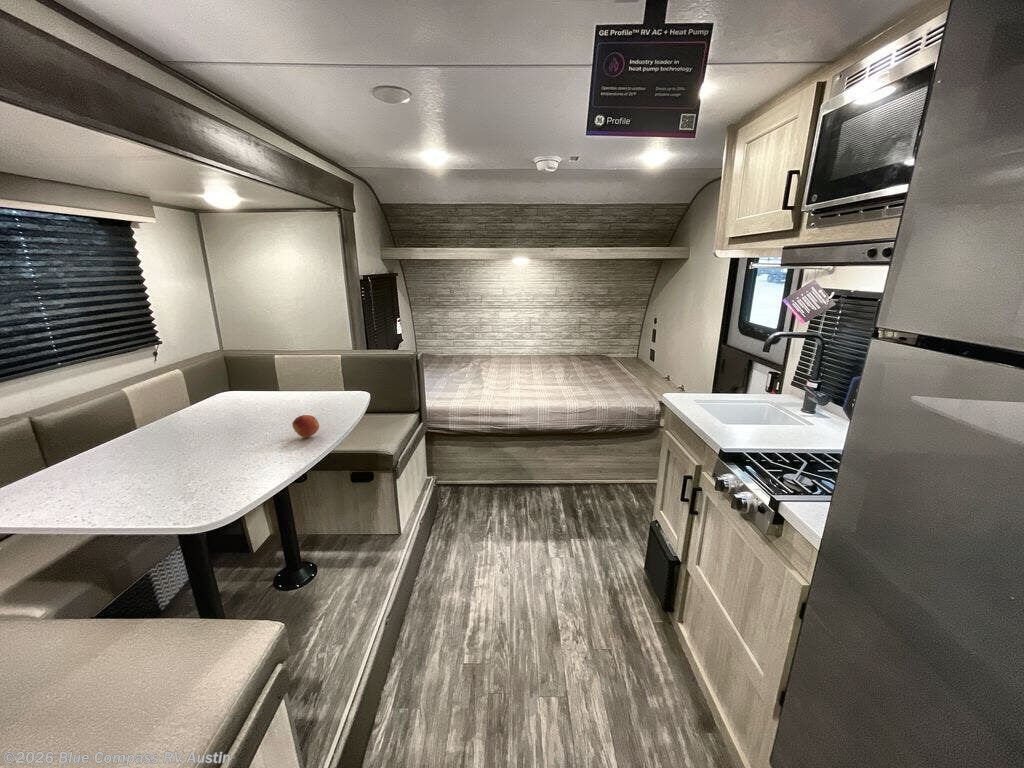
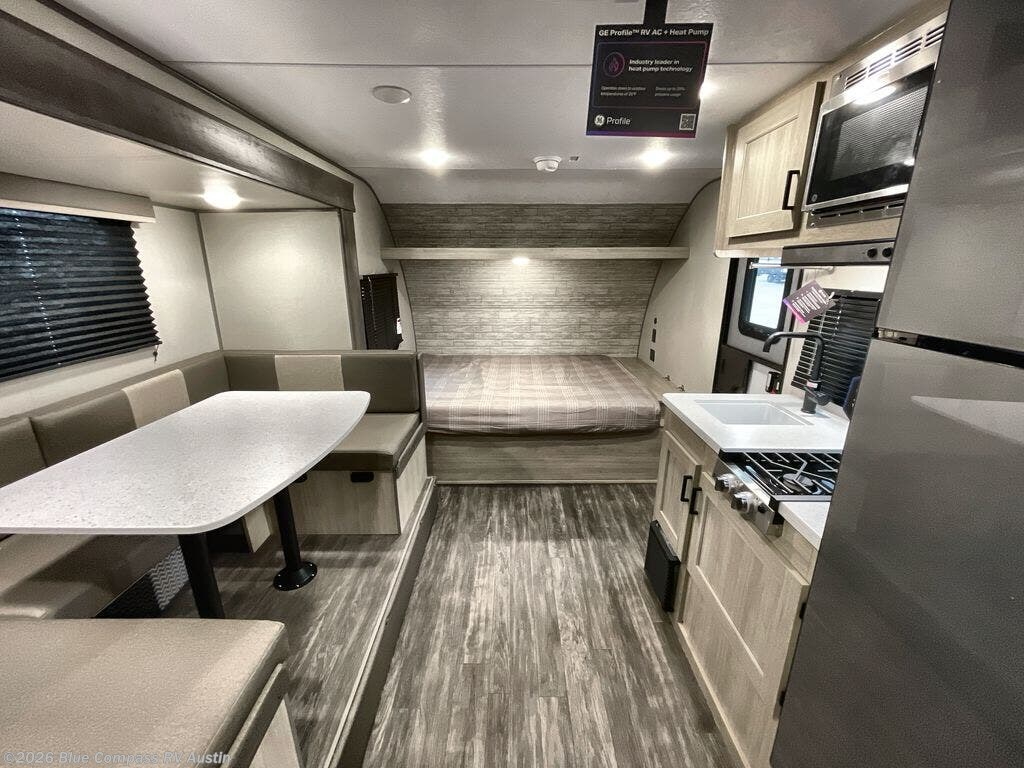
- fruit (306, 426)
